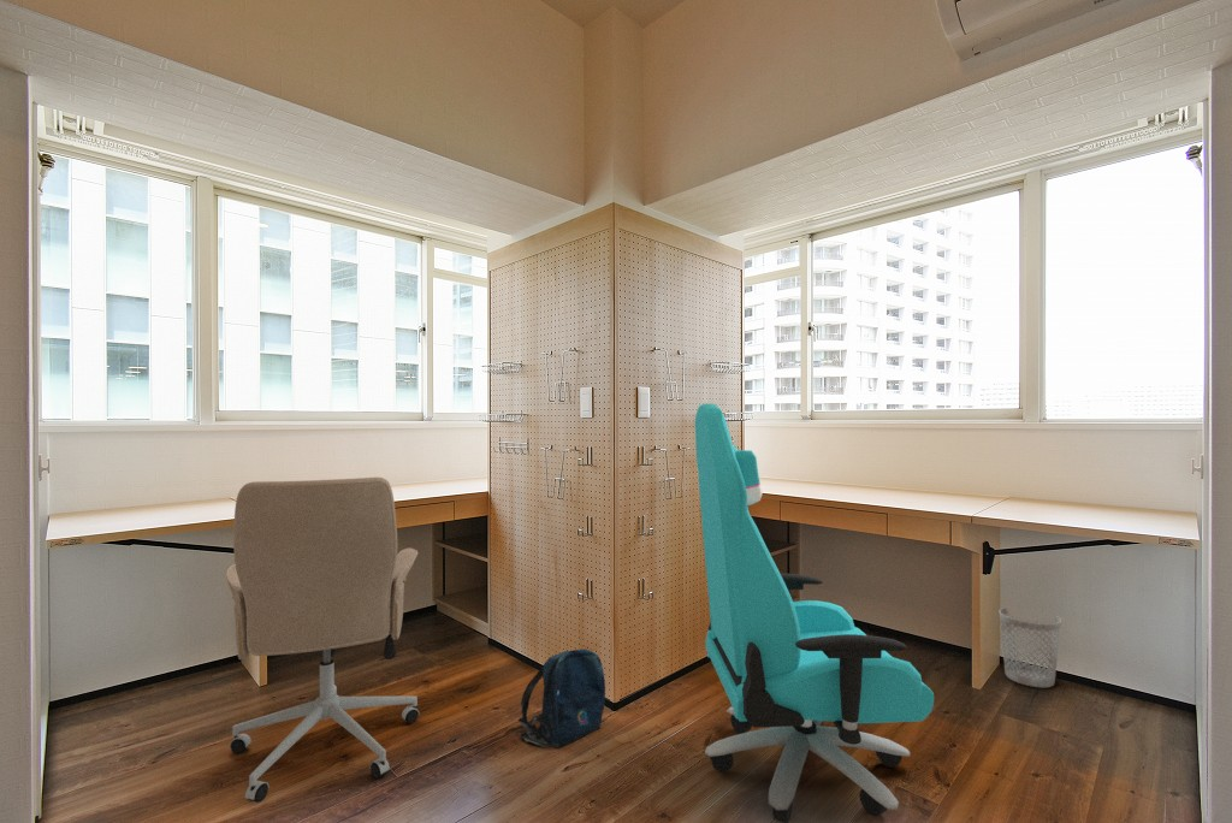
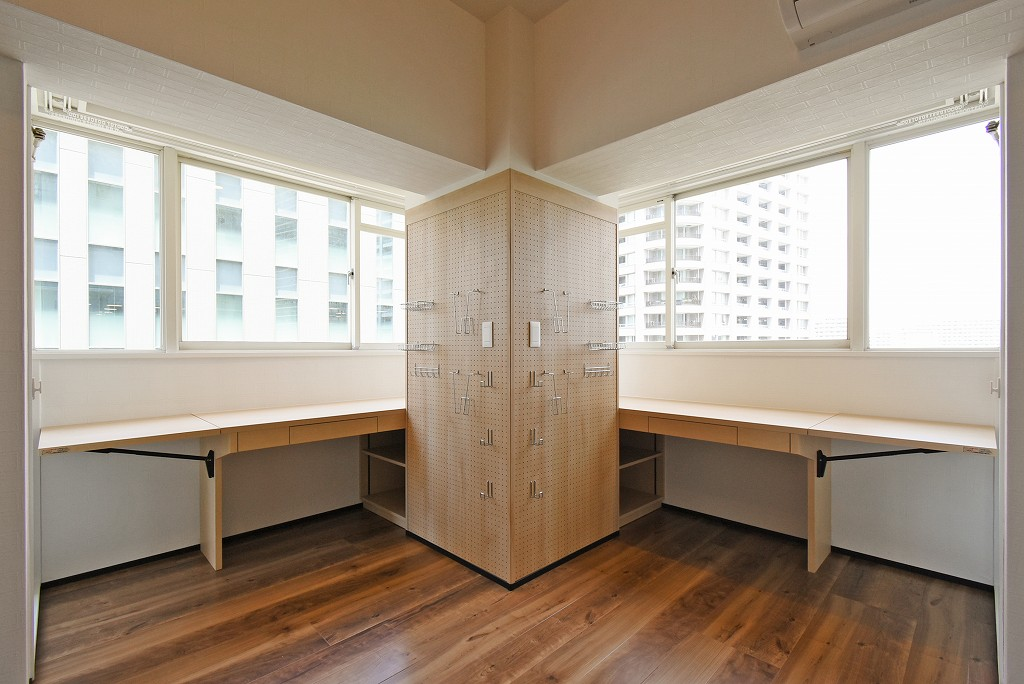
- wastebasket (1030, 646)
- backpack (559, 687)
- office chair (326, 610)
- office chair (802, 585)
